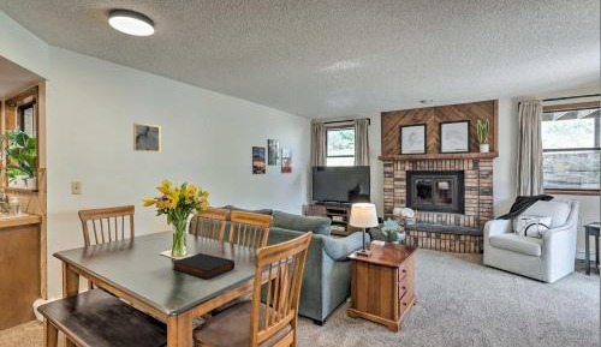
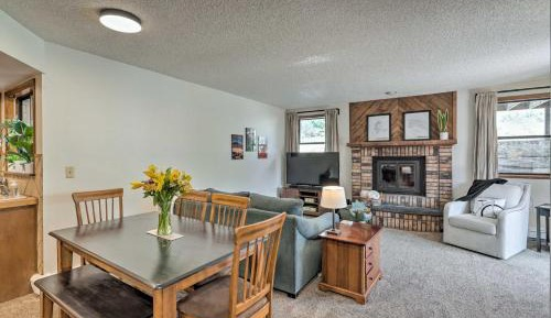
- book (203, 264)
- wall art (147, 138)
